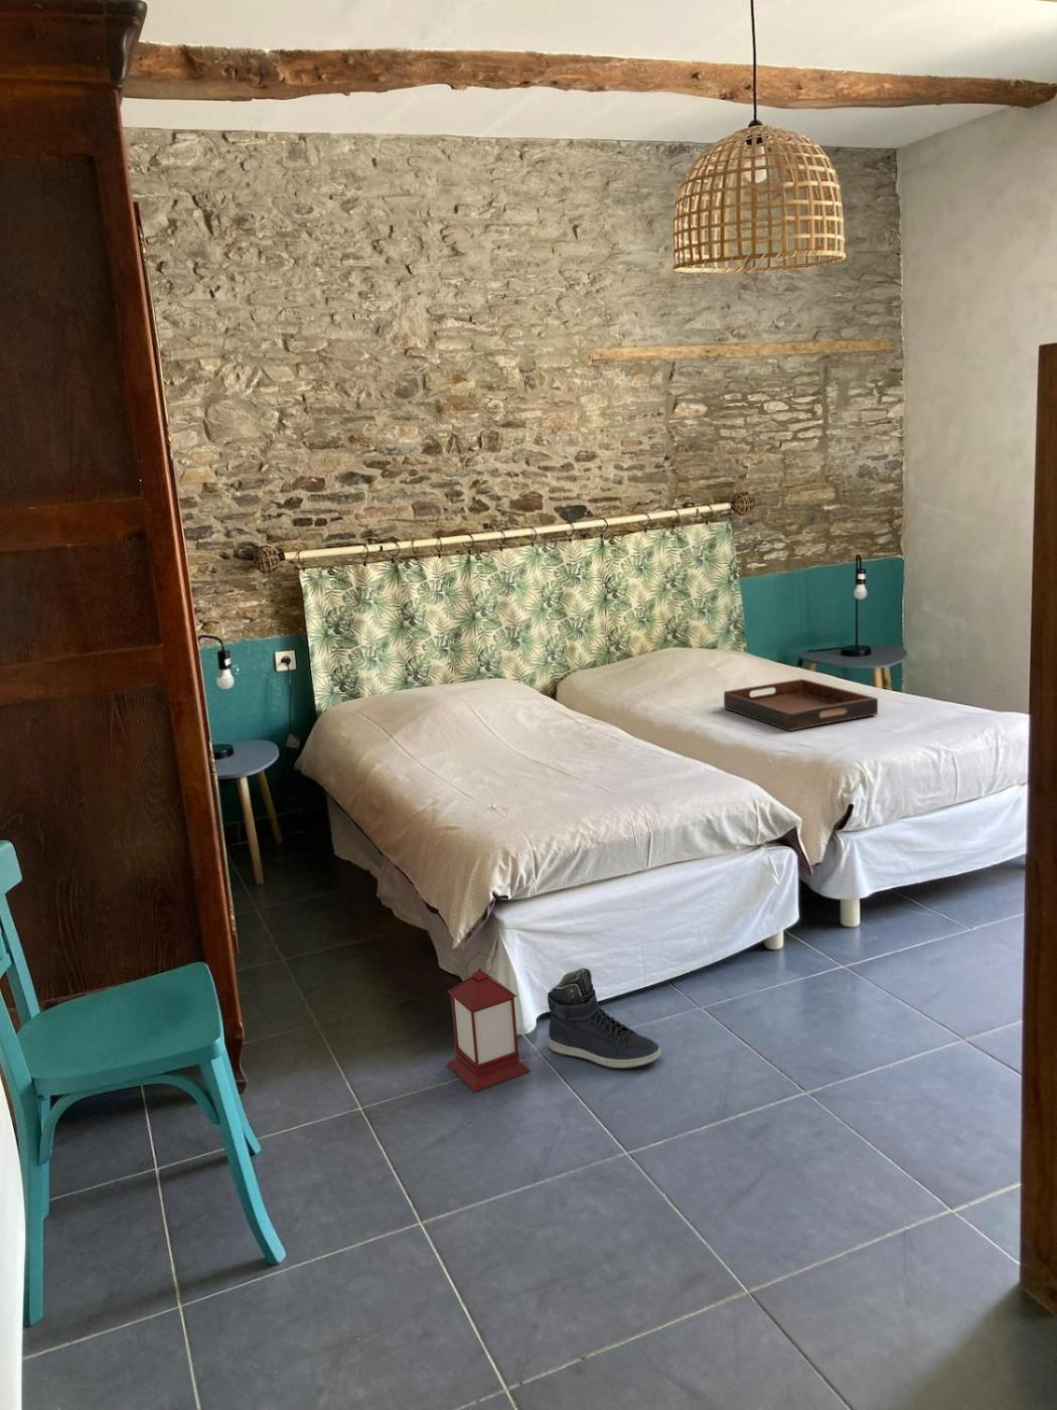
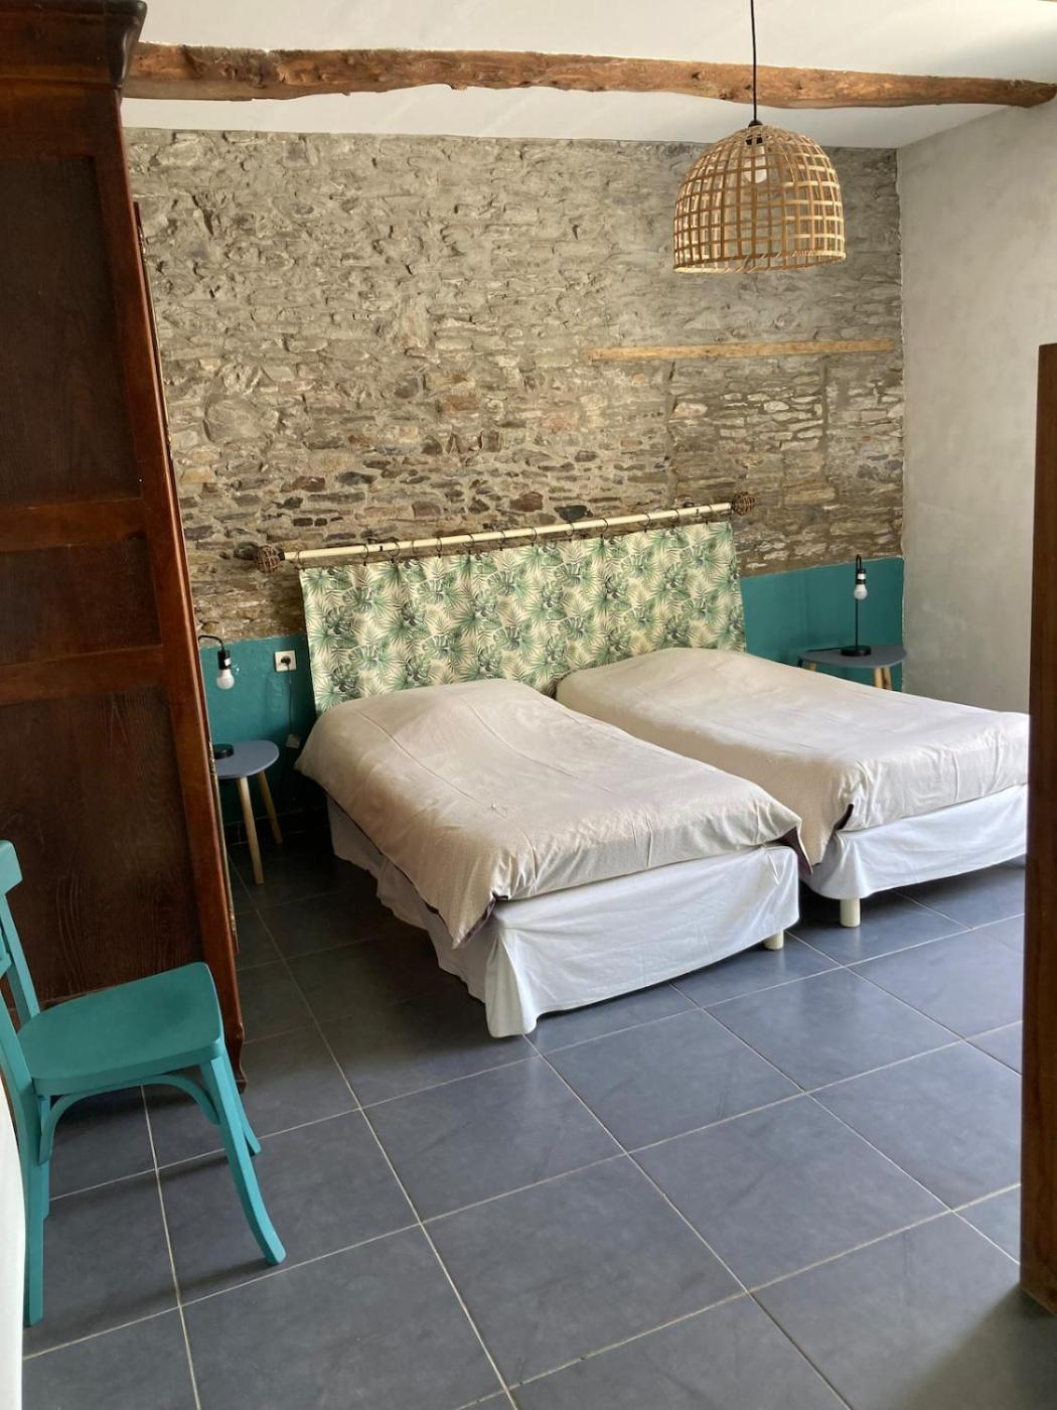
- lantern (483, 1010)
- sneaker (601, 1014)
- serving tray (796, 703)
